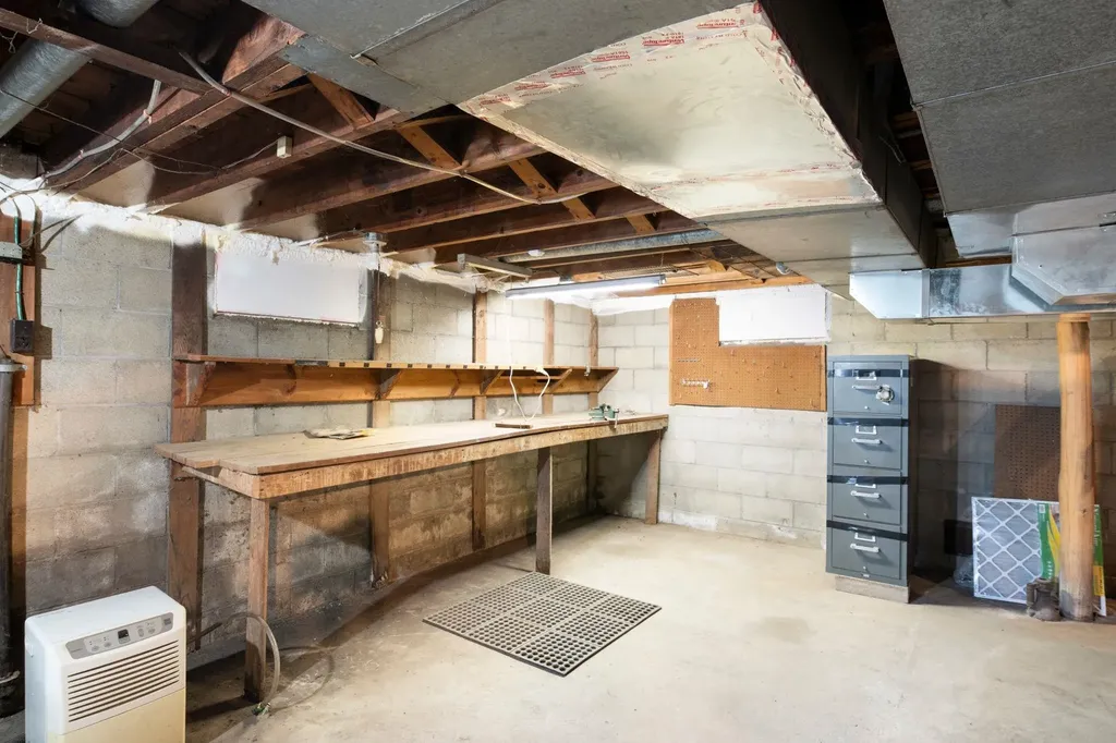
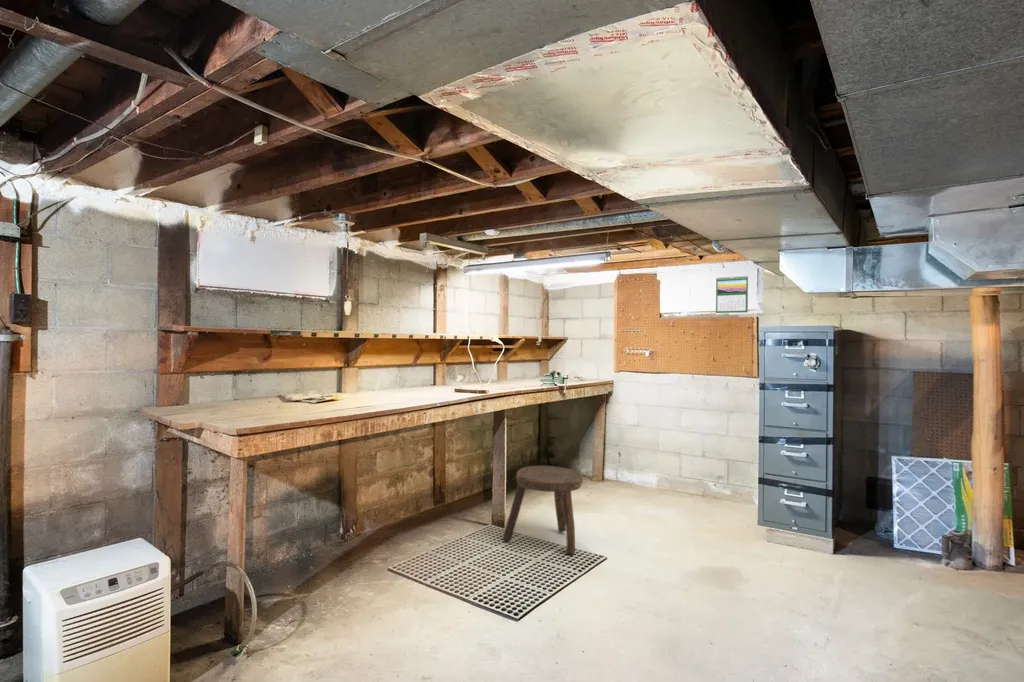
+ stool (555, 506)
+ calendar (731, 294)
